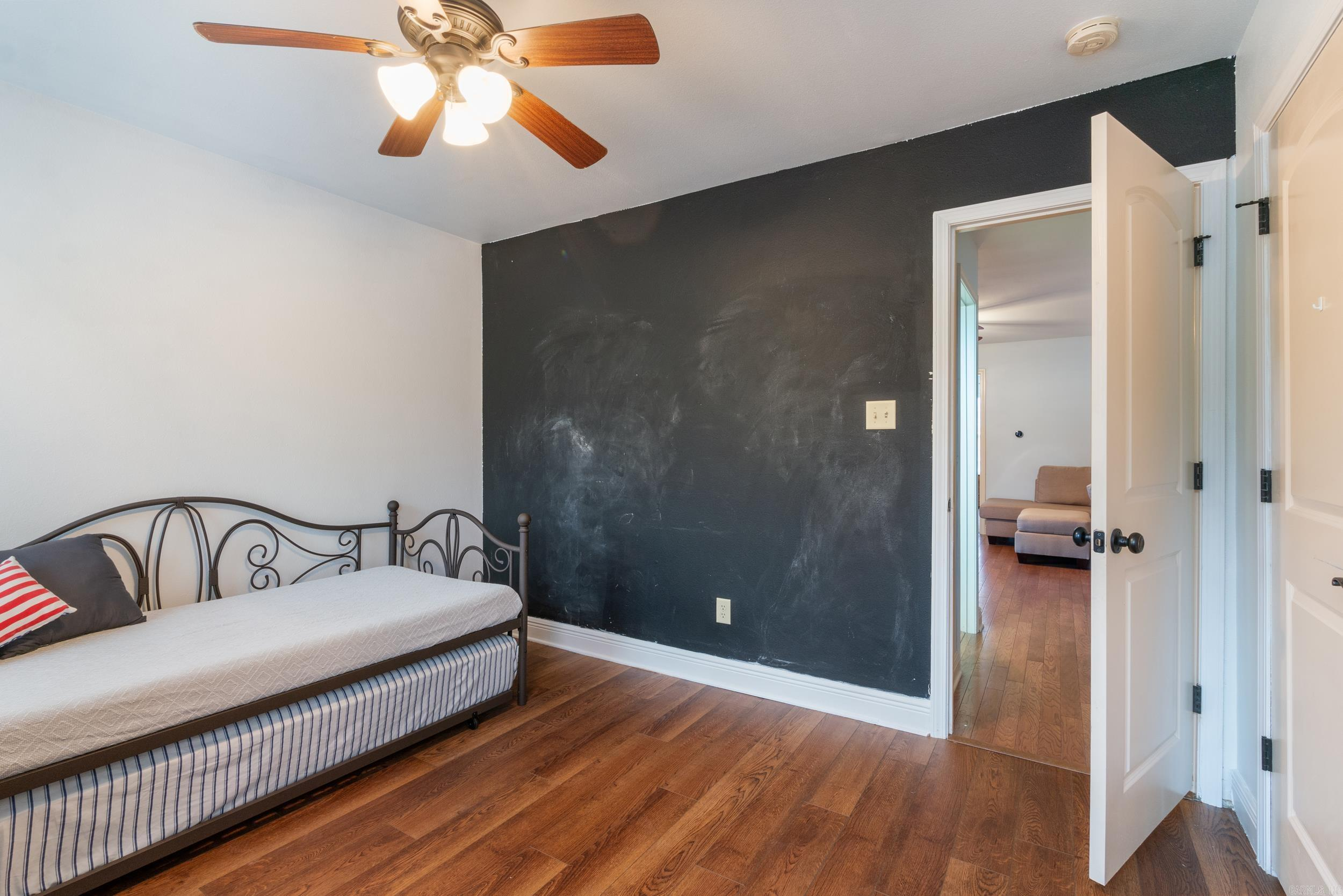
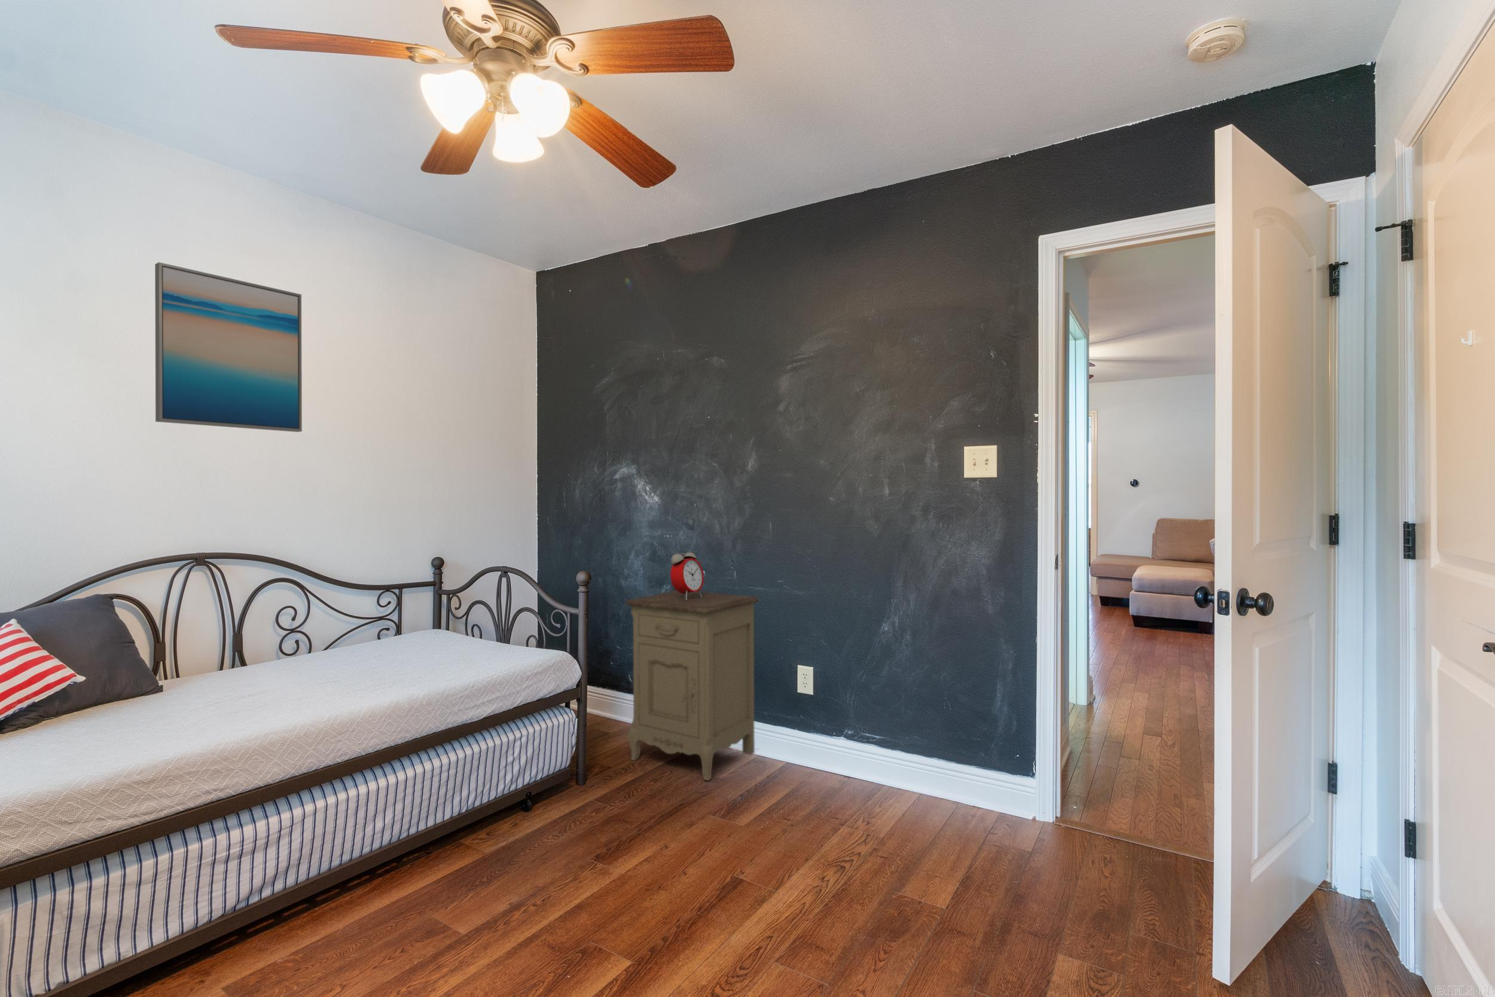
+ wall art (234, 353)
+ nightstand (688, 679)
+ alarm clock (687, 575)
